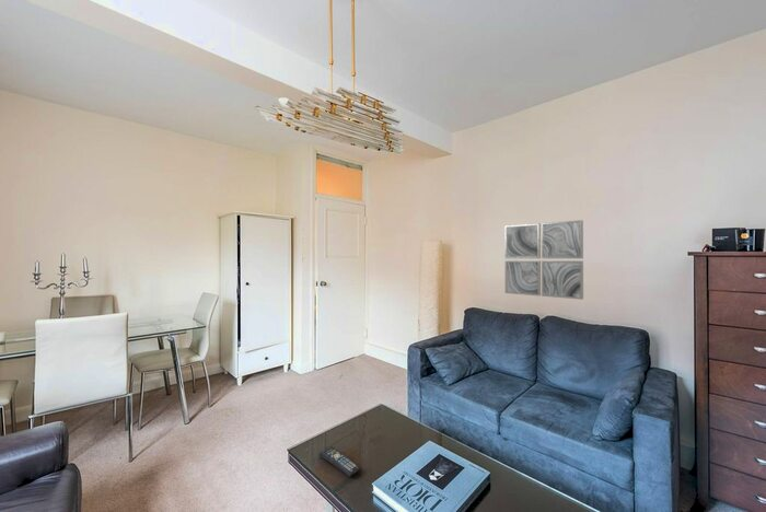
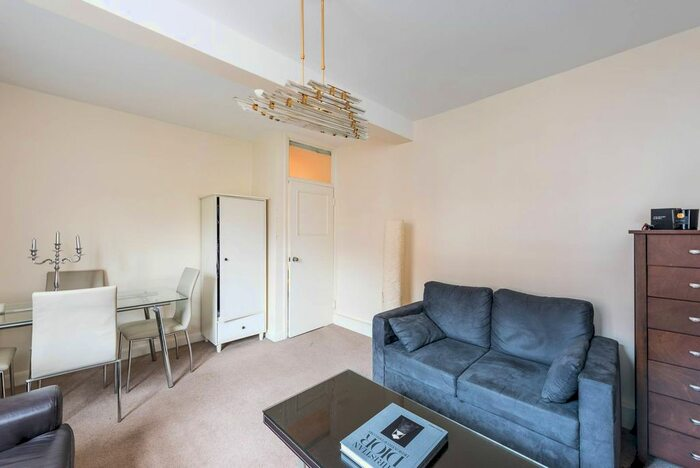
- remote control (338, 459)
- wall art (539, 260)
